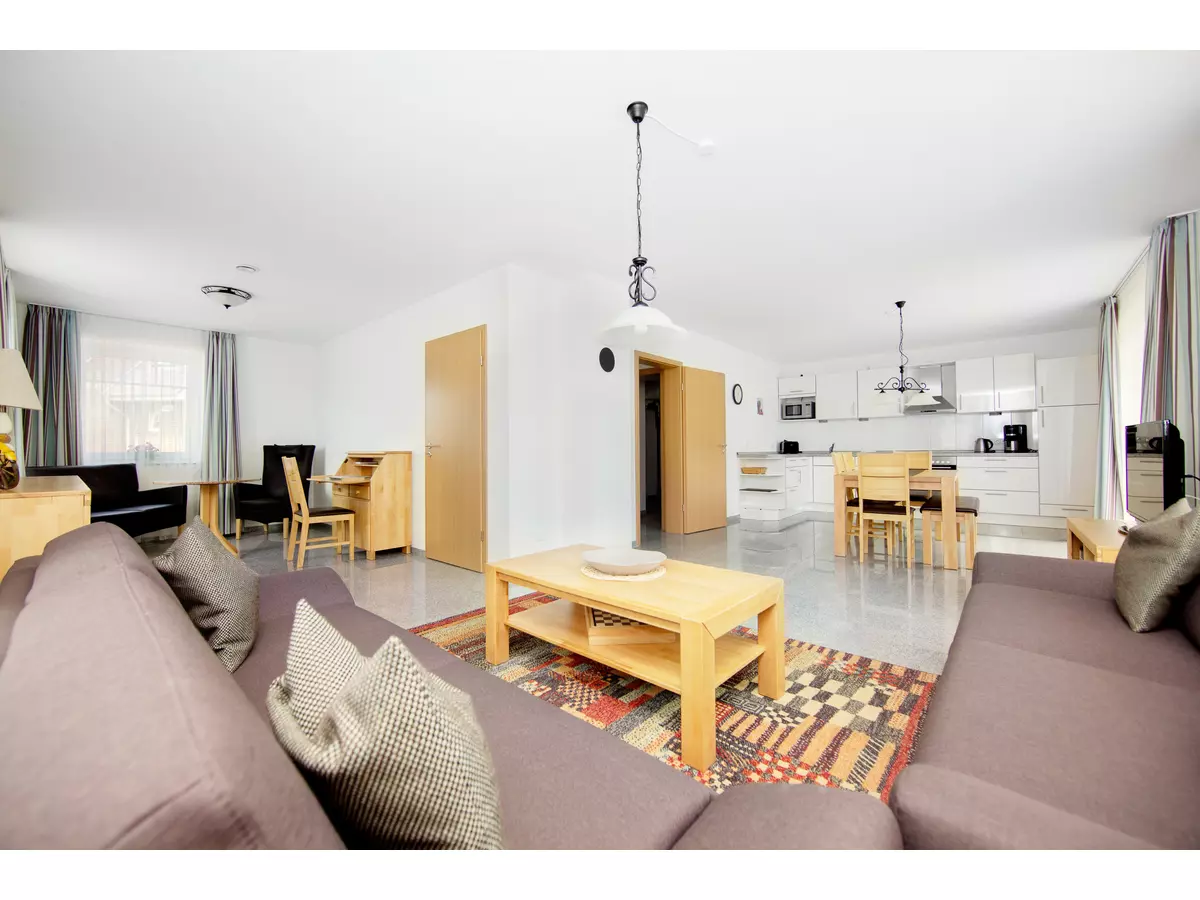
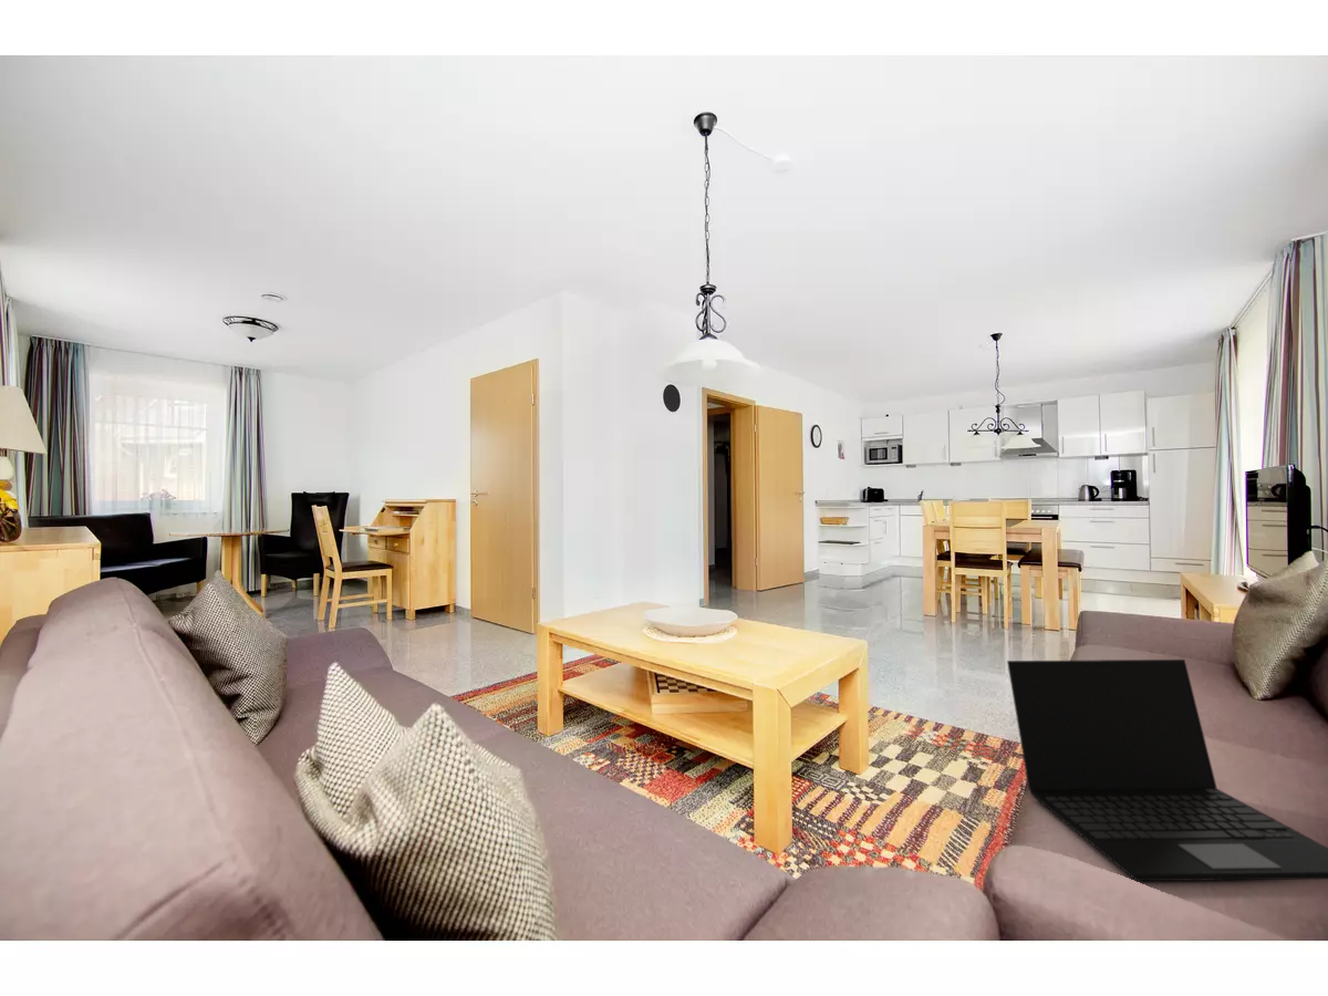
+ laptop (1161, 753)
